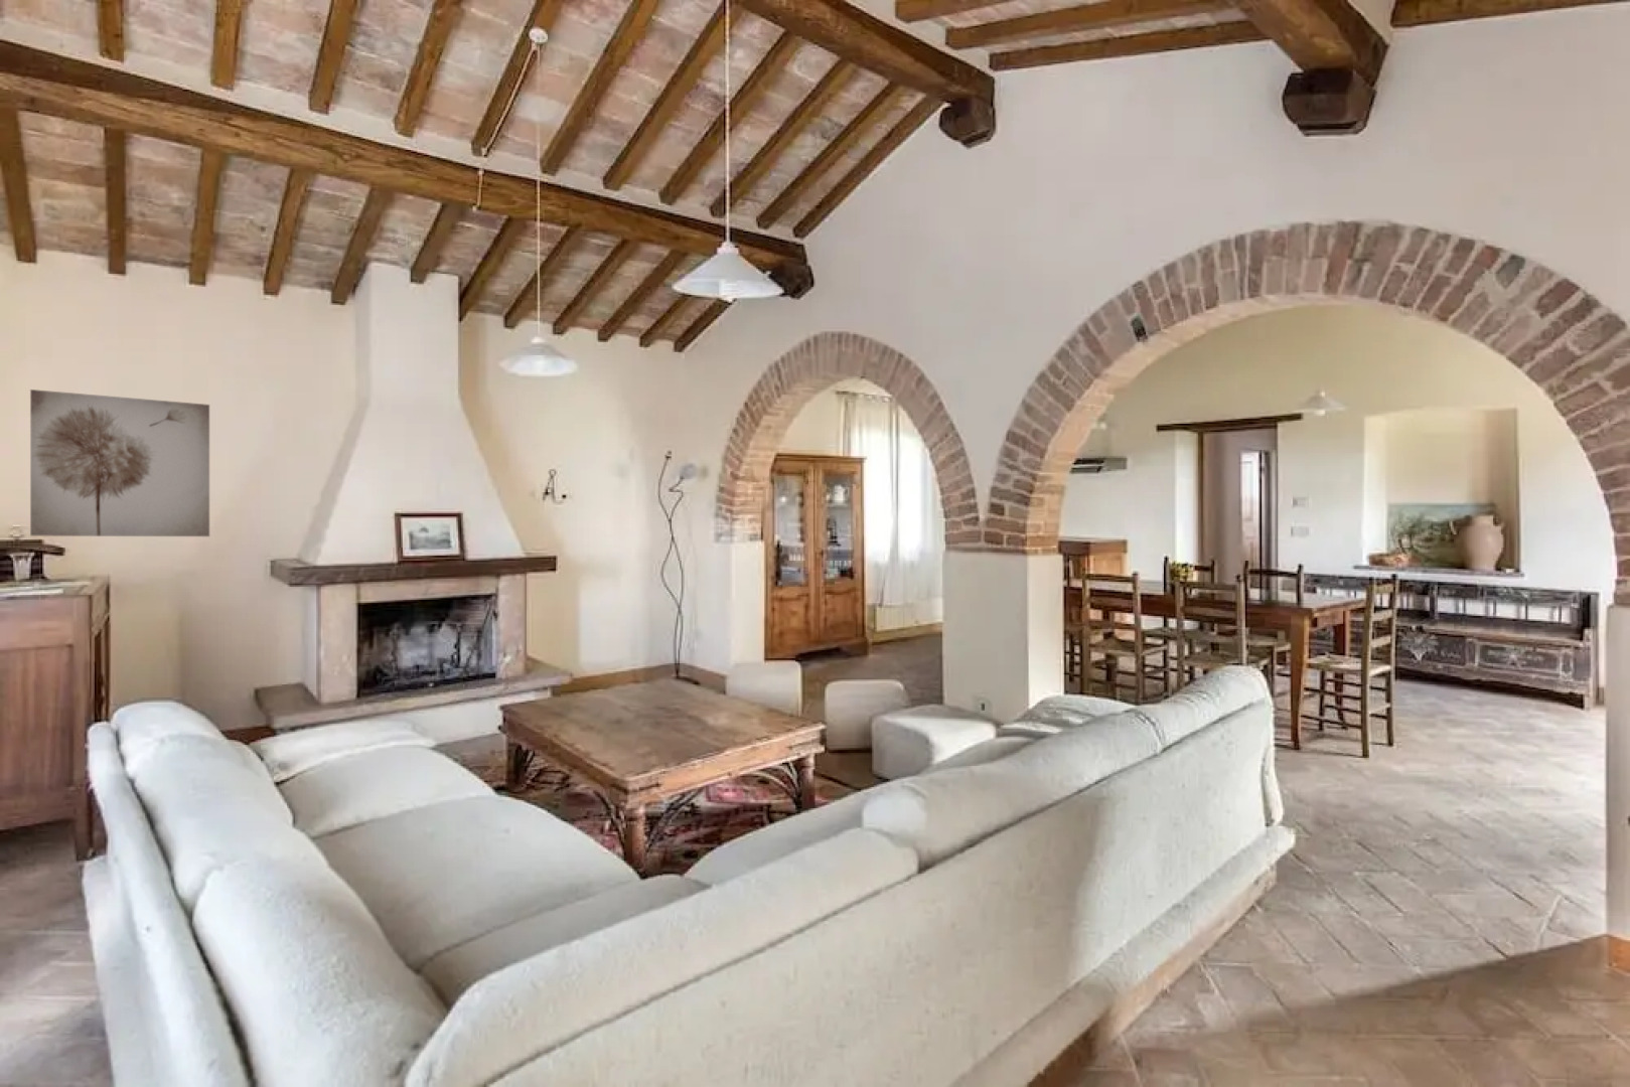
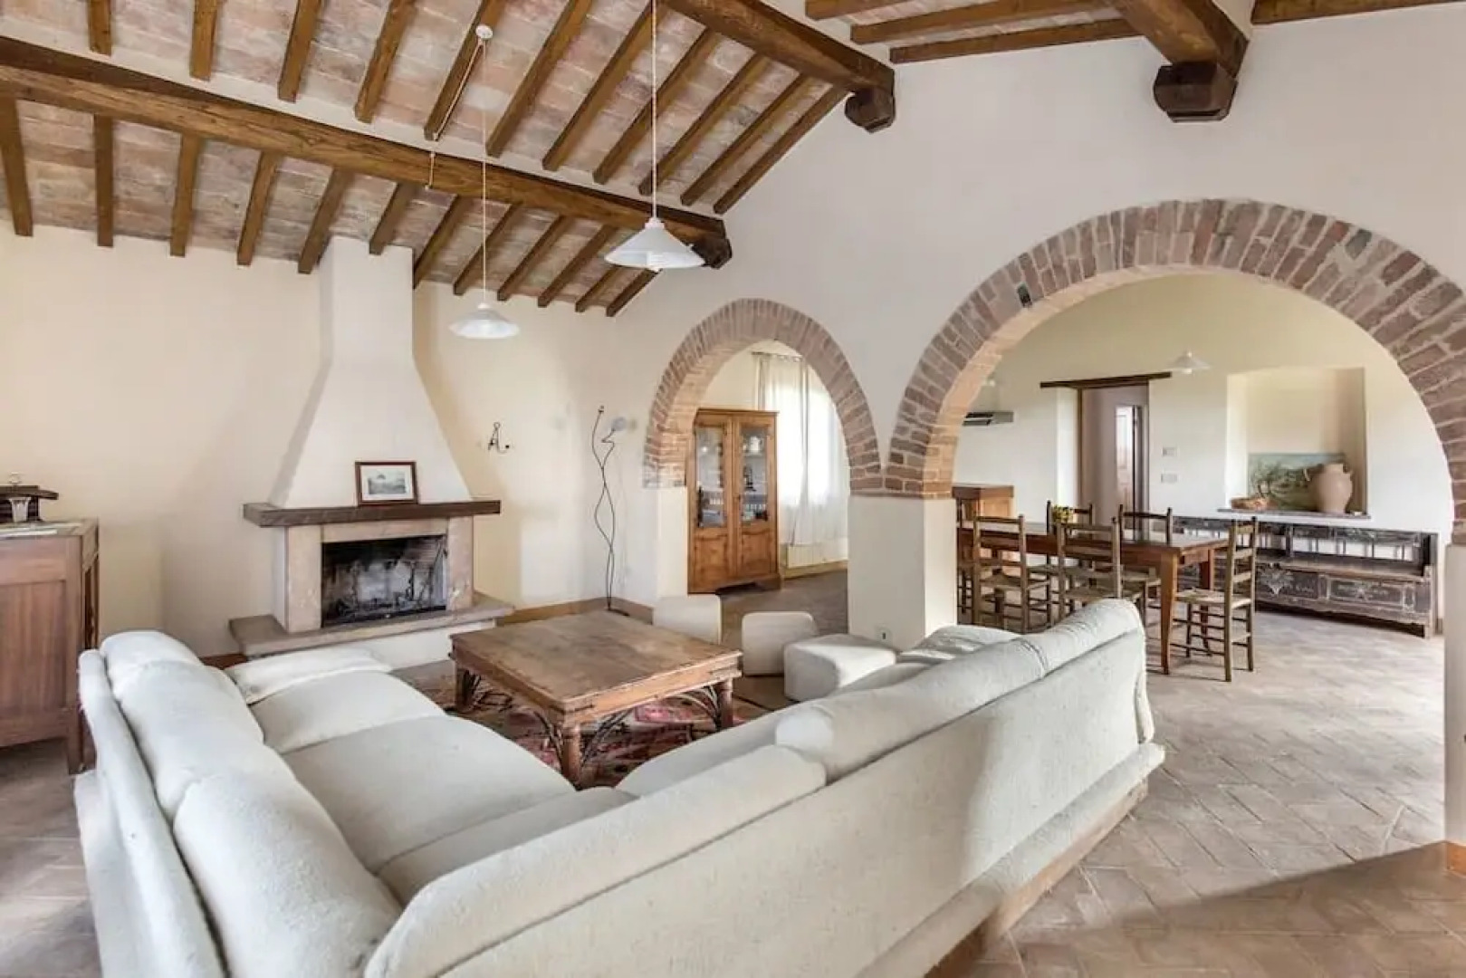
- wall art (124, 466)
